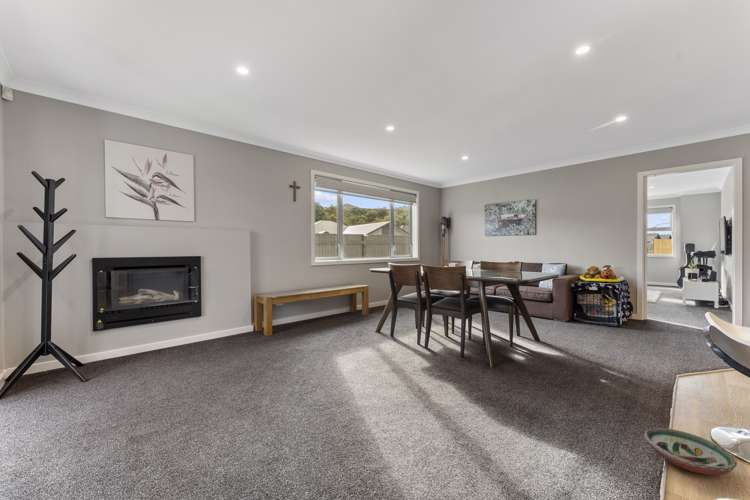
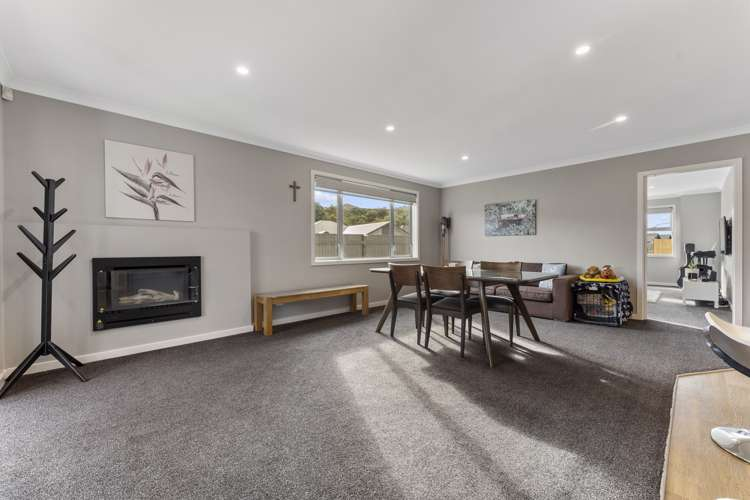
- decorative bowl (687, 454)
